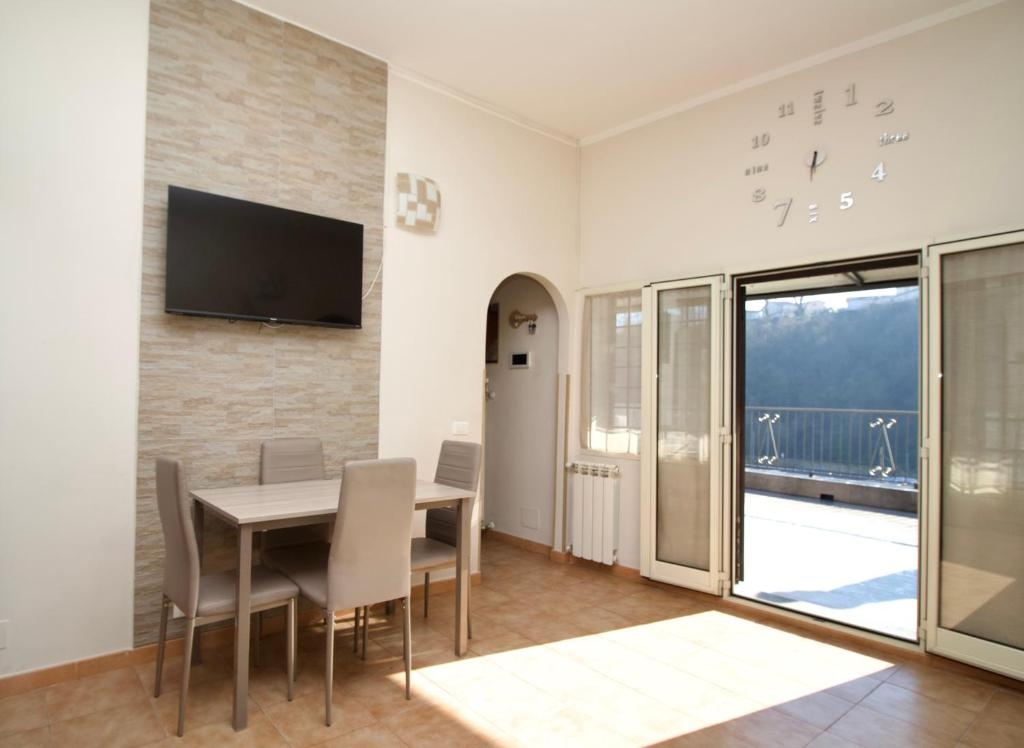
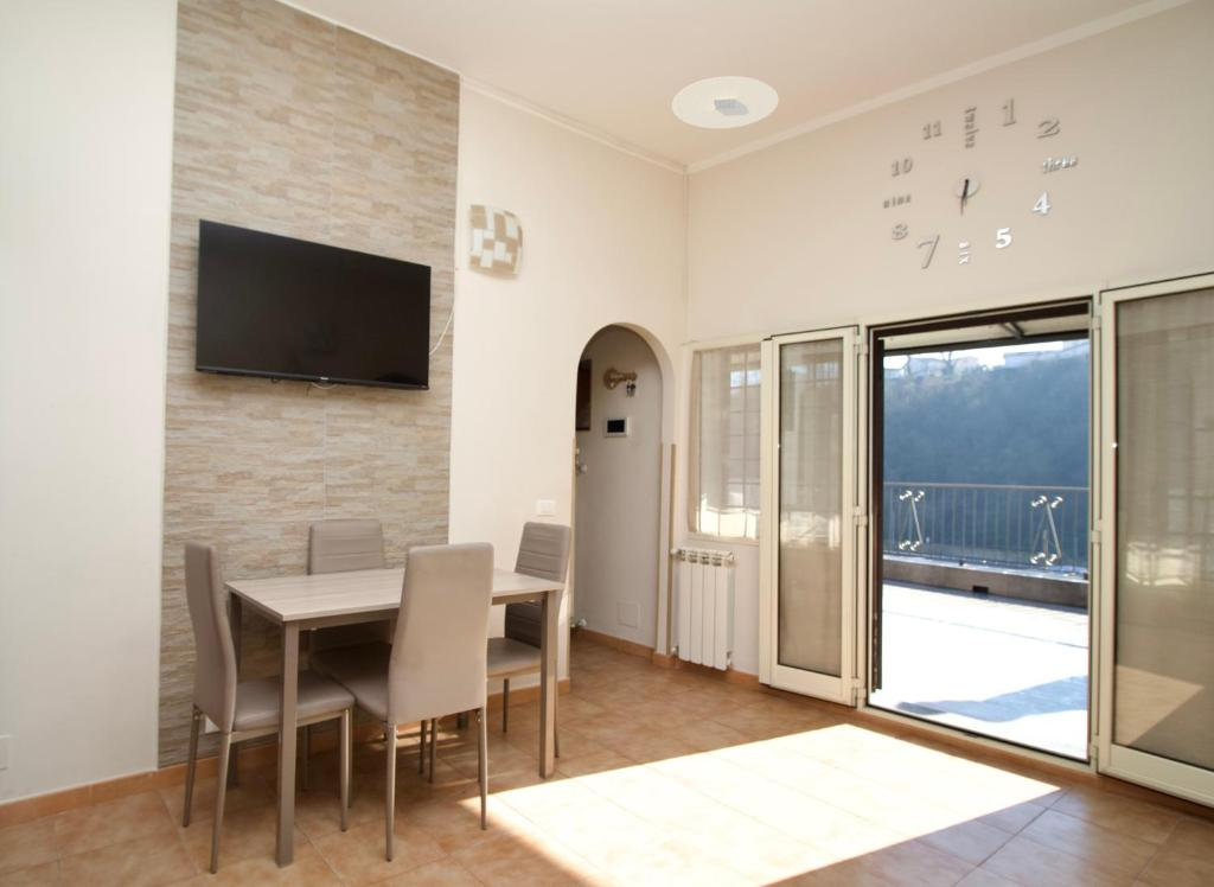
+ ceiling light (724, 98)
